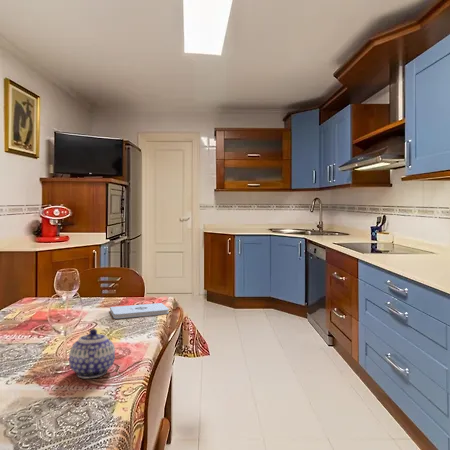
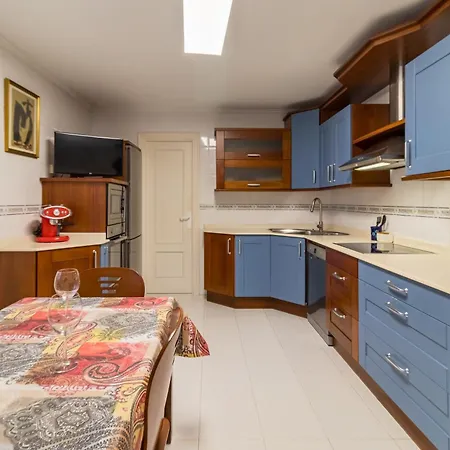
- teapot (92, 351)
- notepad (139, 310)
